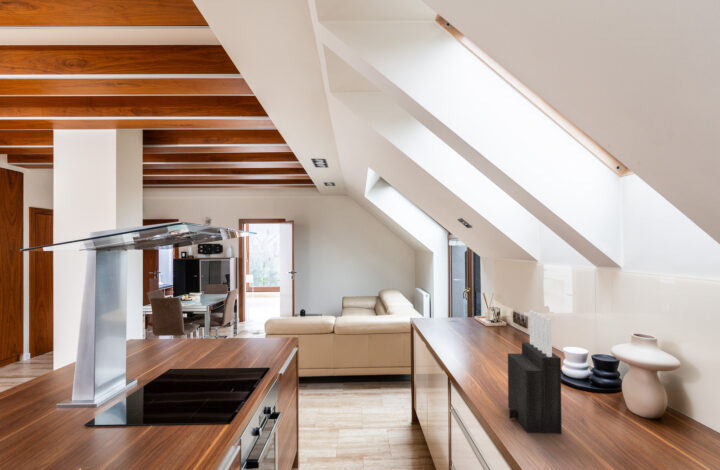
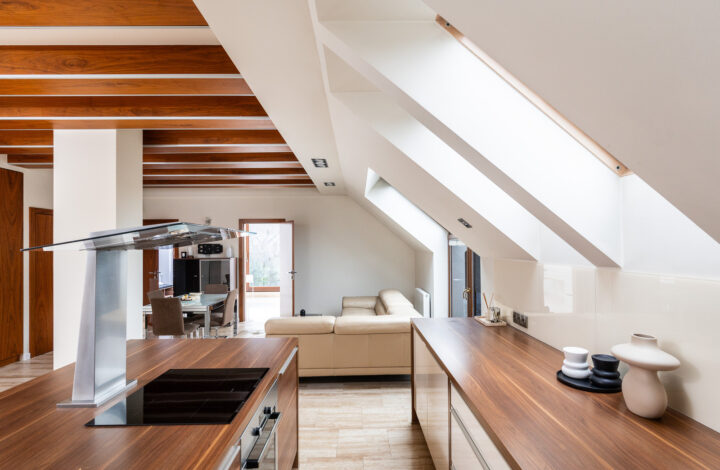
- knife block (528, 366)
